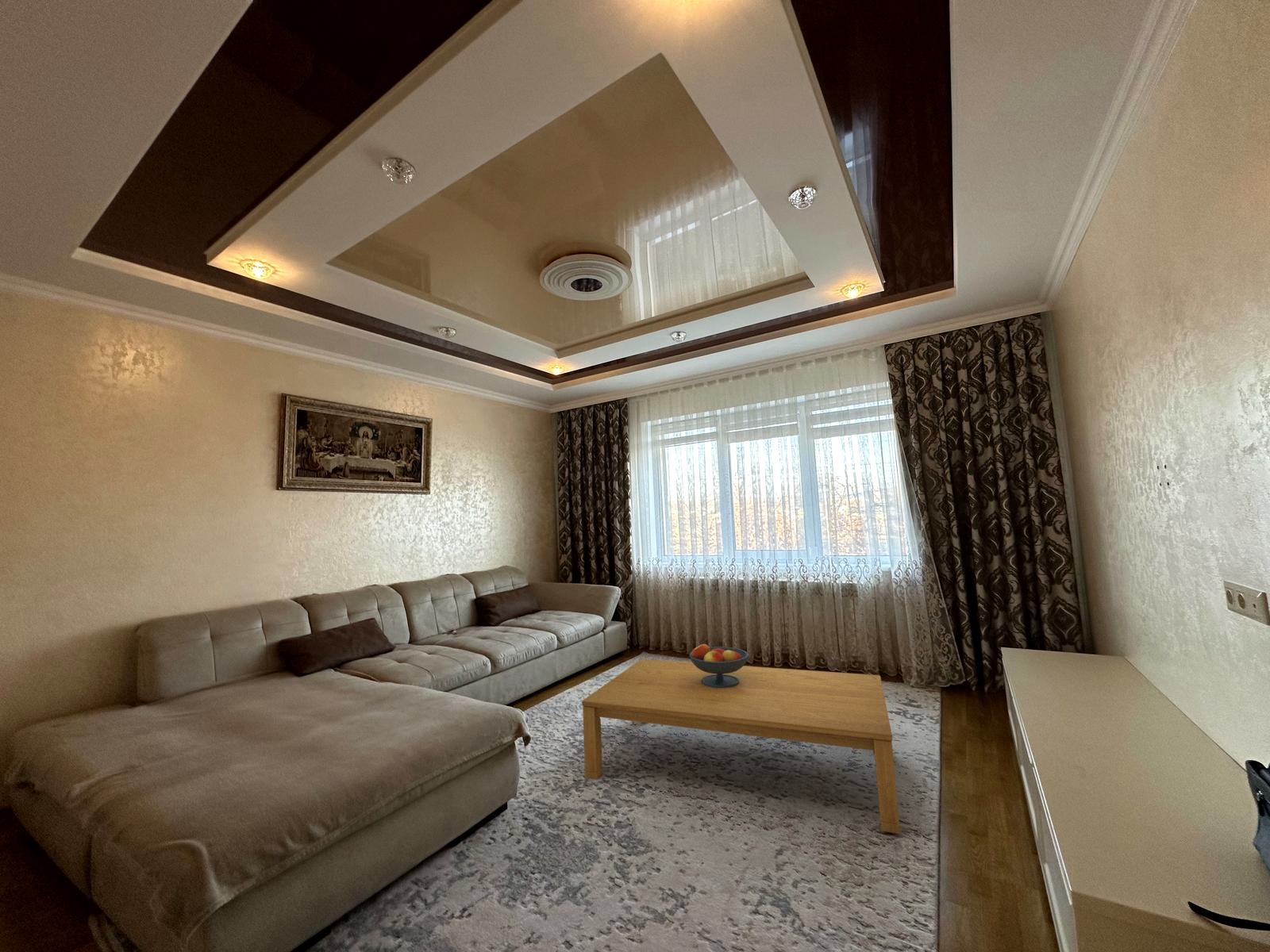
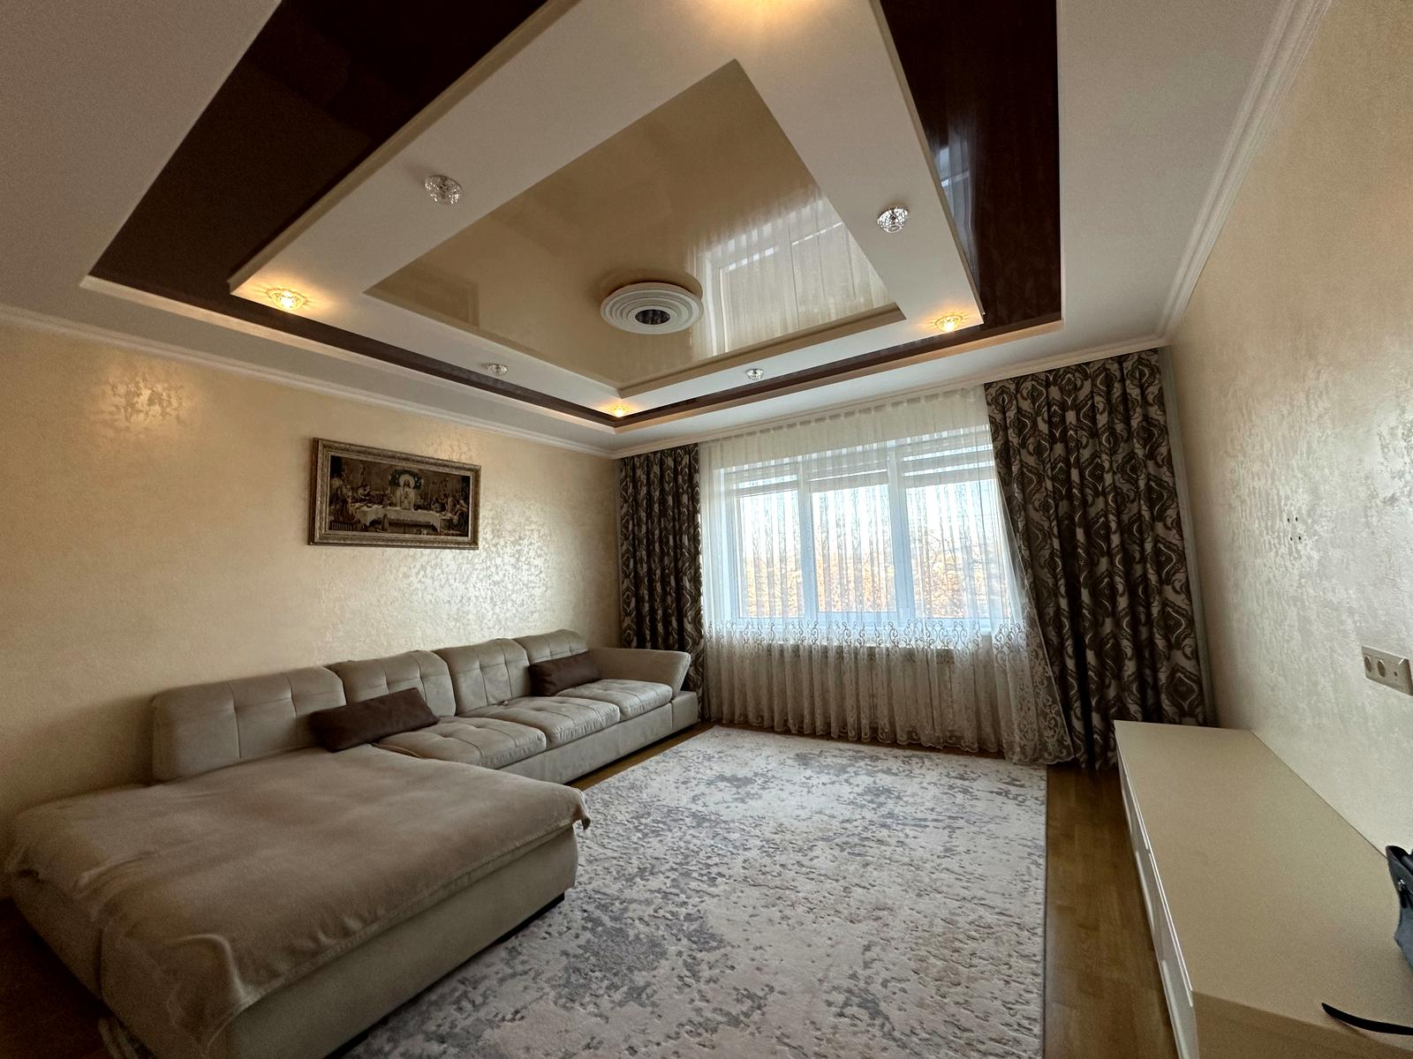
- fruit bowl (718, 662)
- coffee table (738, 724)
